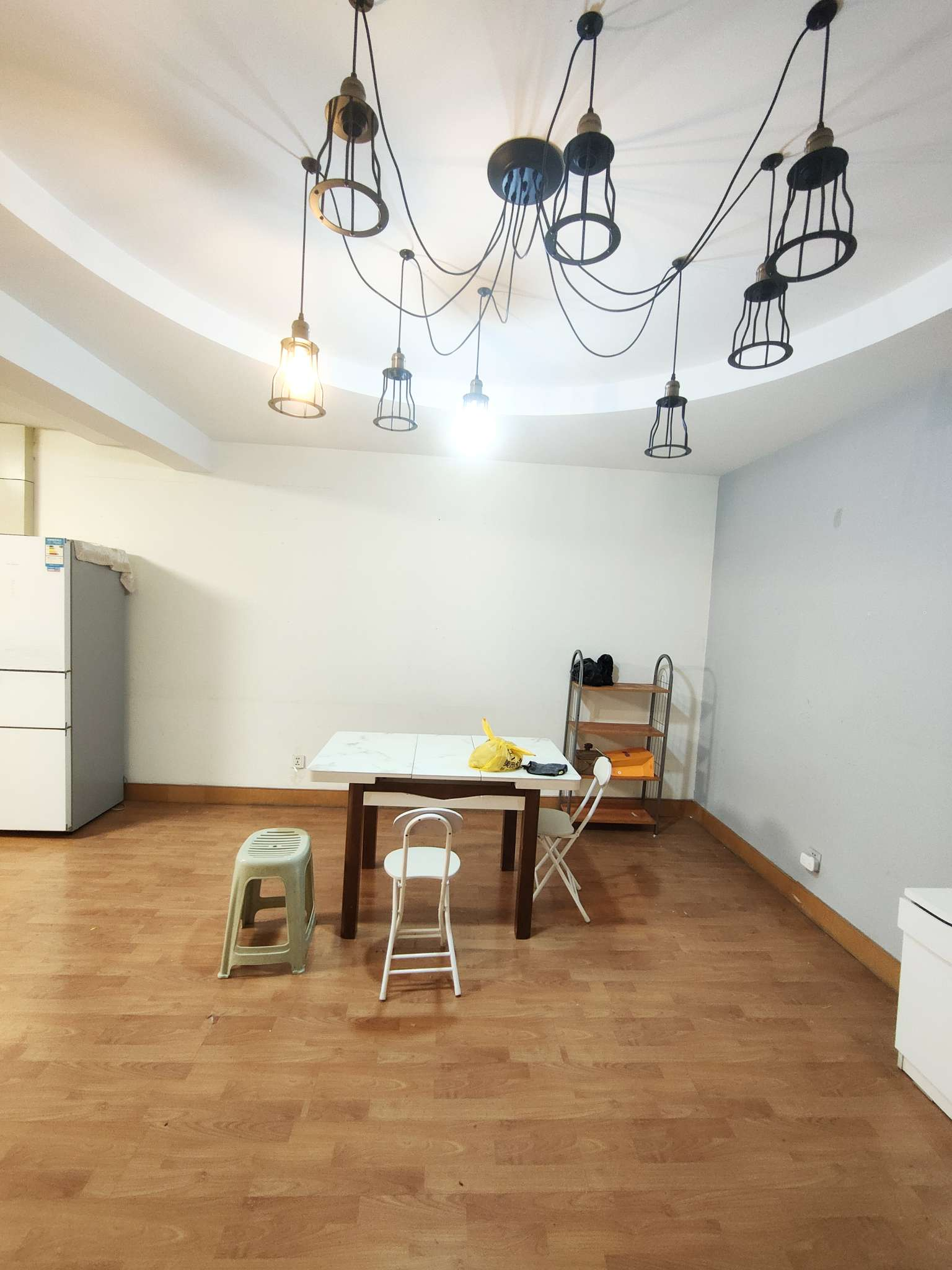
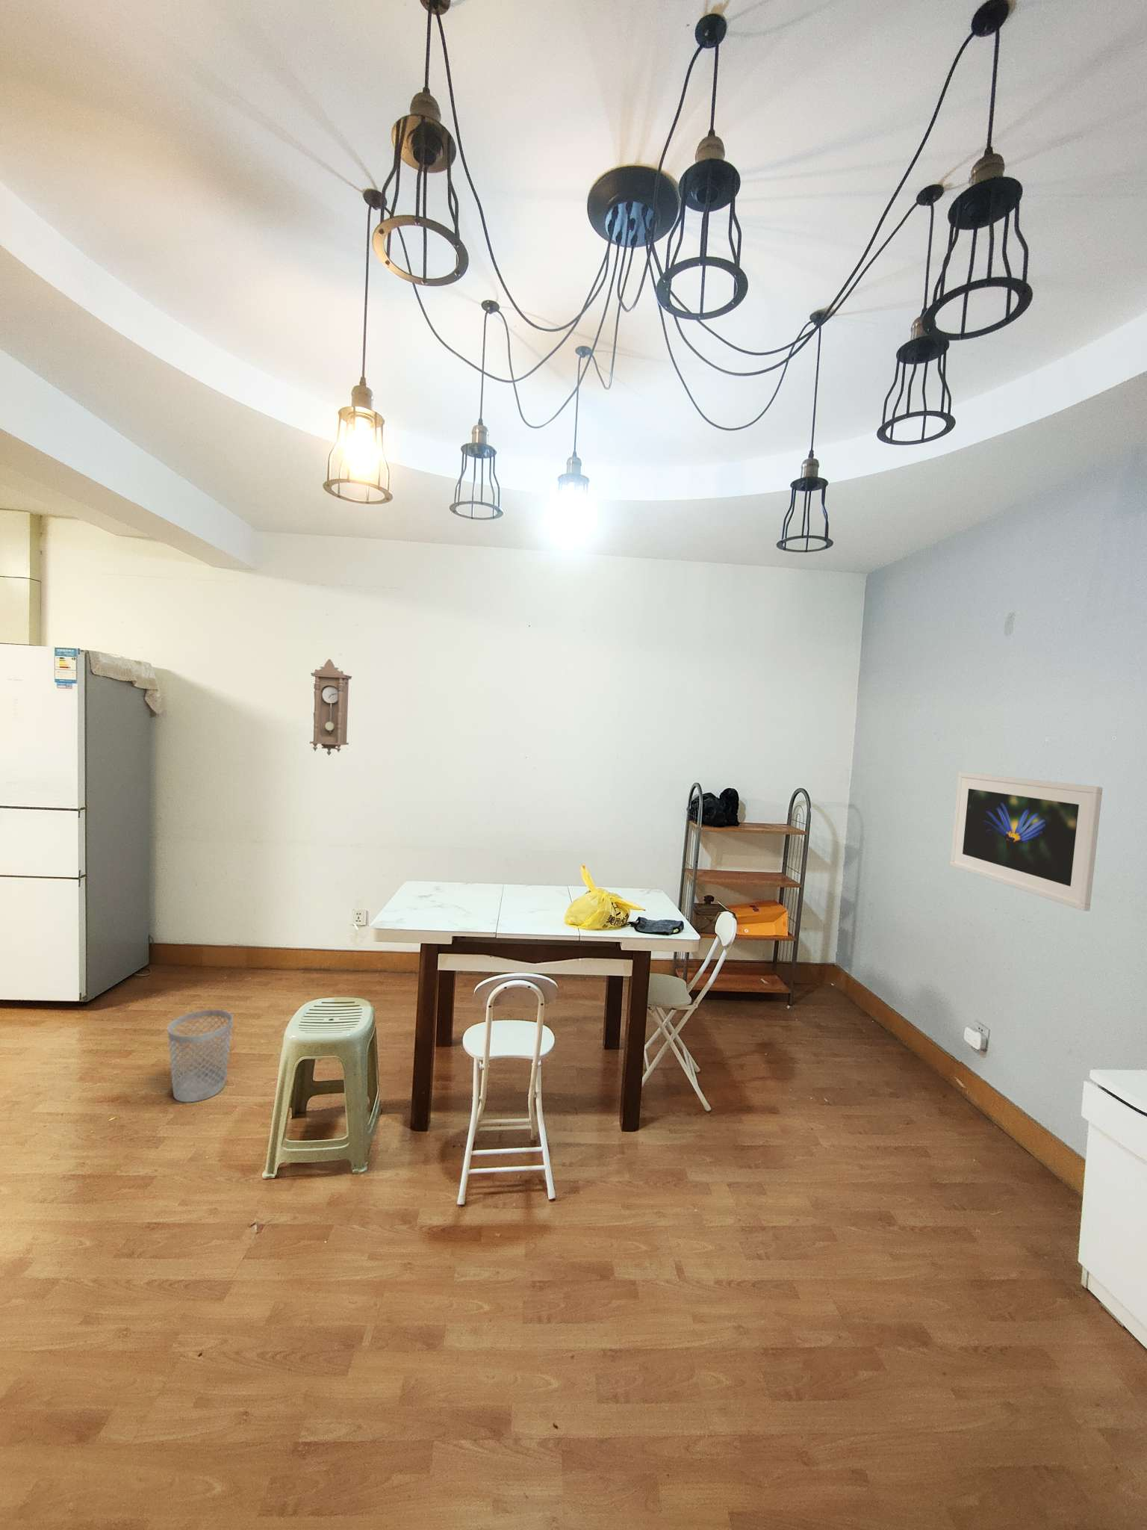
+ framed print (1014, 831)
+ pendulum clock (330, 707)
+ wastebasket (200, 1055)
